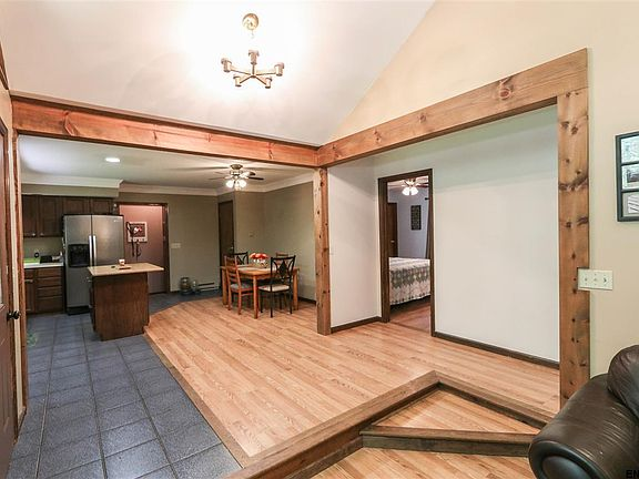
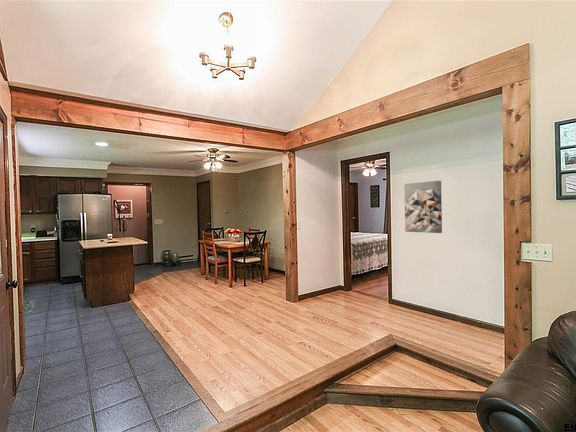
+ wall art (422, 207)
